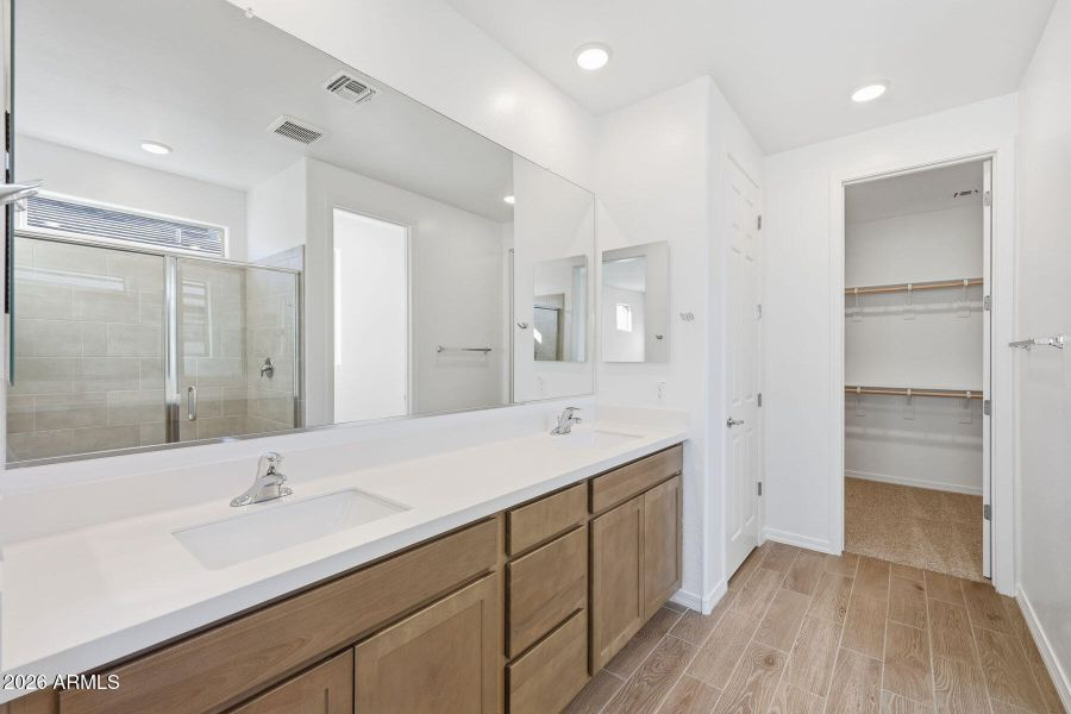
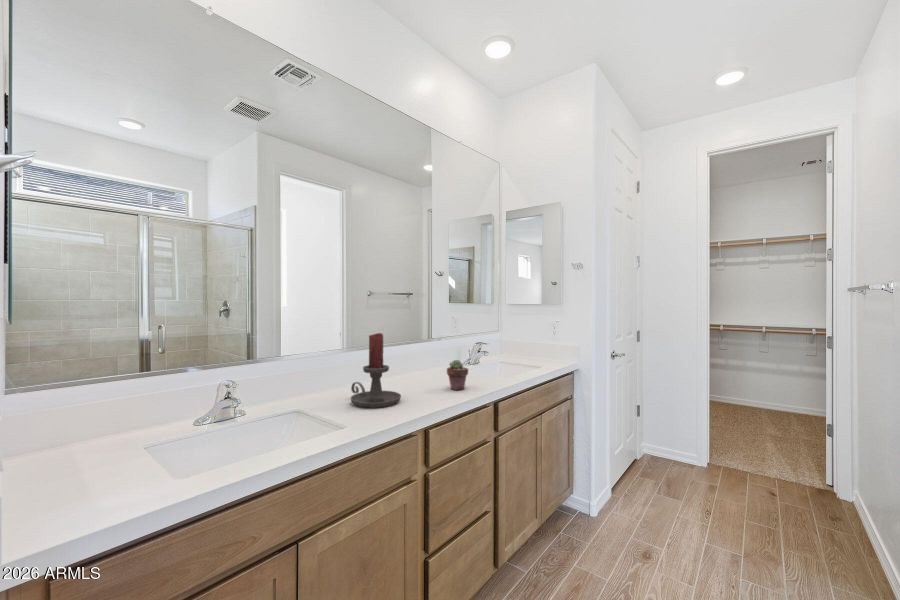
+ potted succulent (457, 374)
+ candle holder (371, 366)
